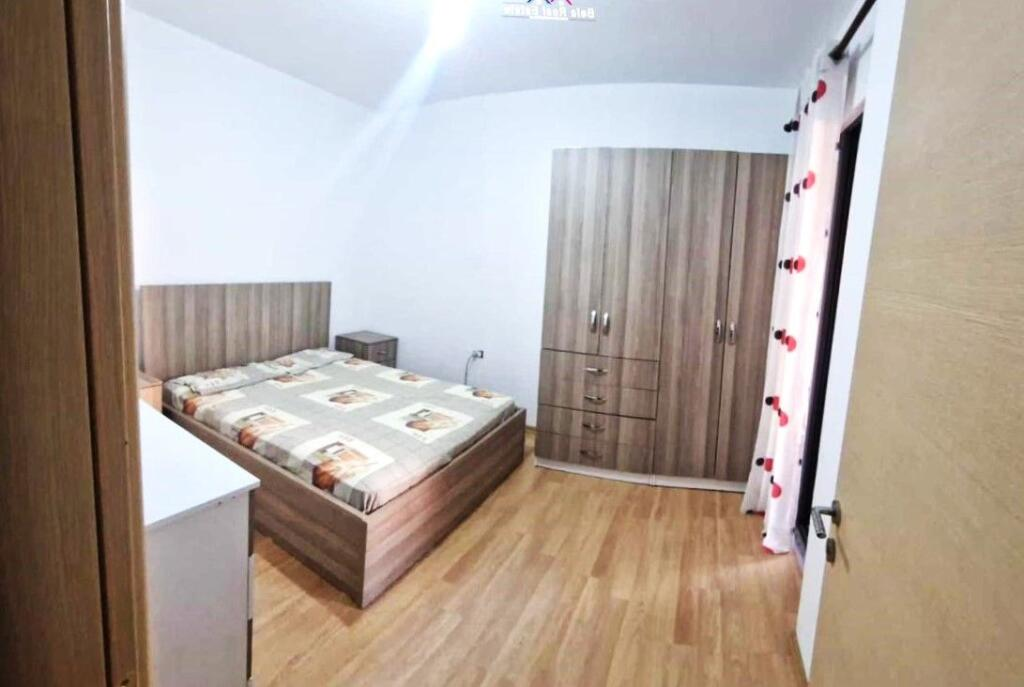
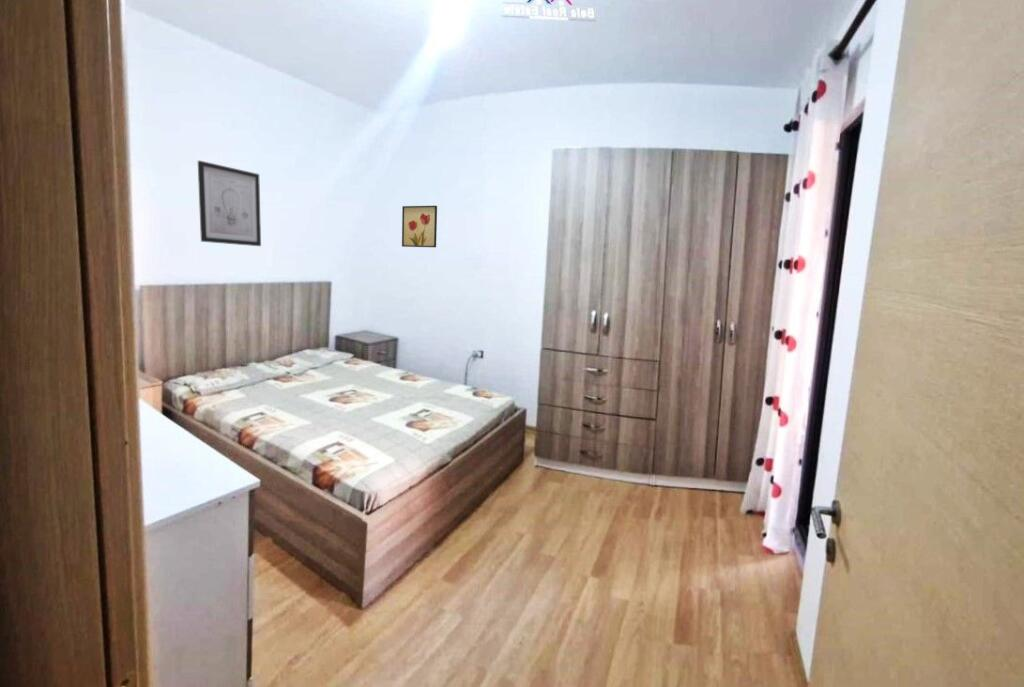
+ wall art (419, 226)
+ wall art (231, 206)
